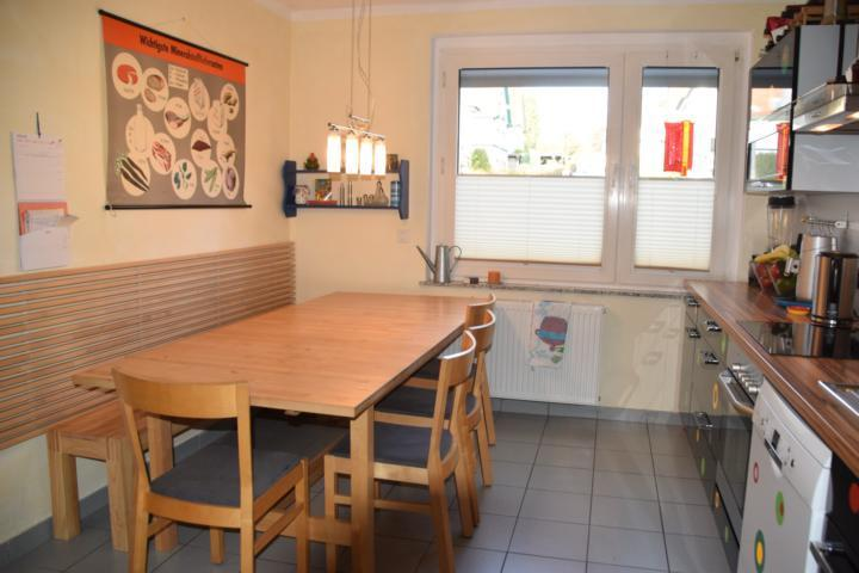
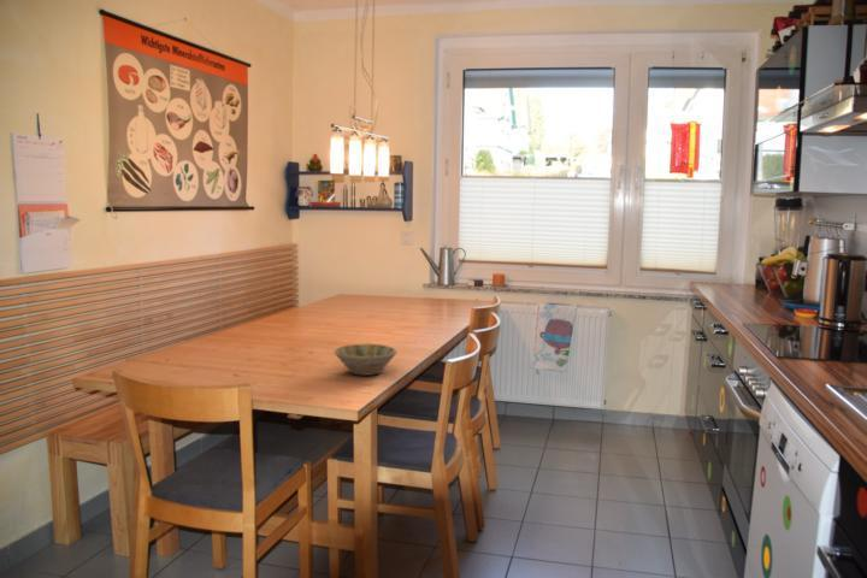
+ bowl (365, 360)
